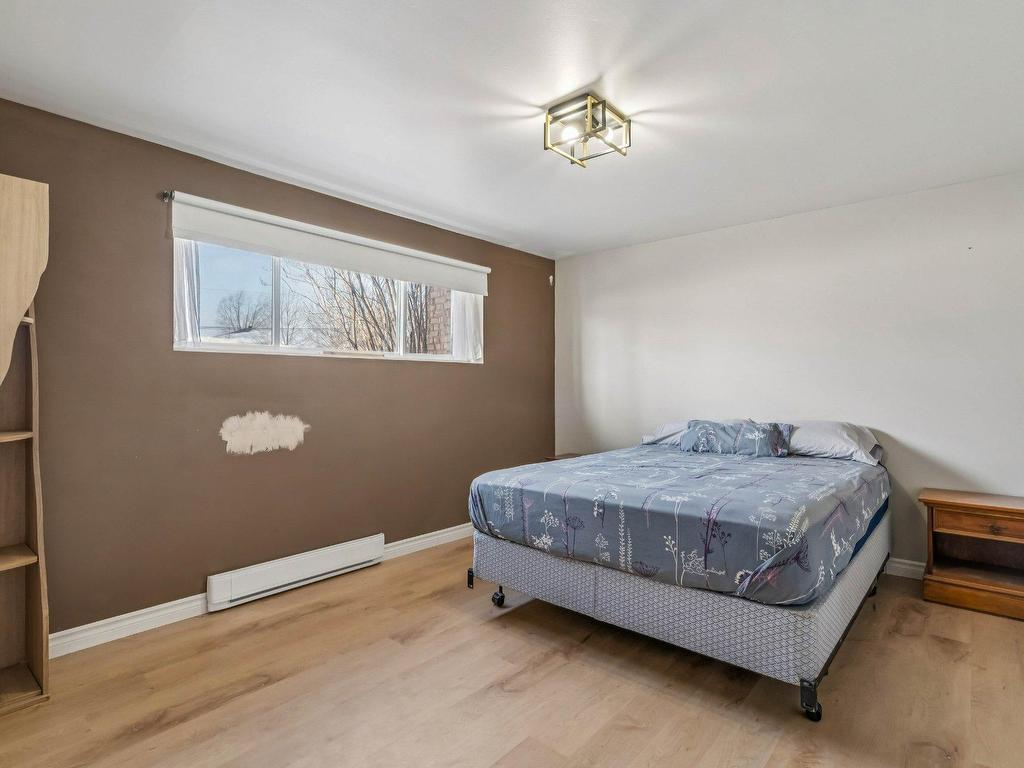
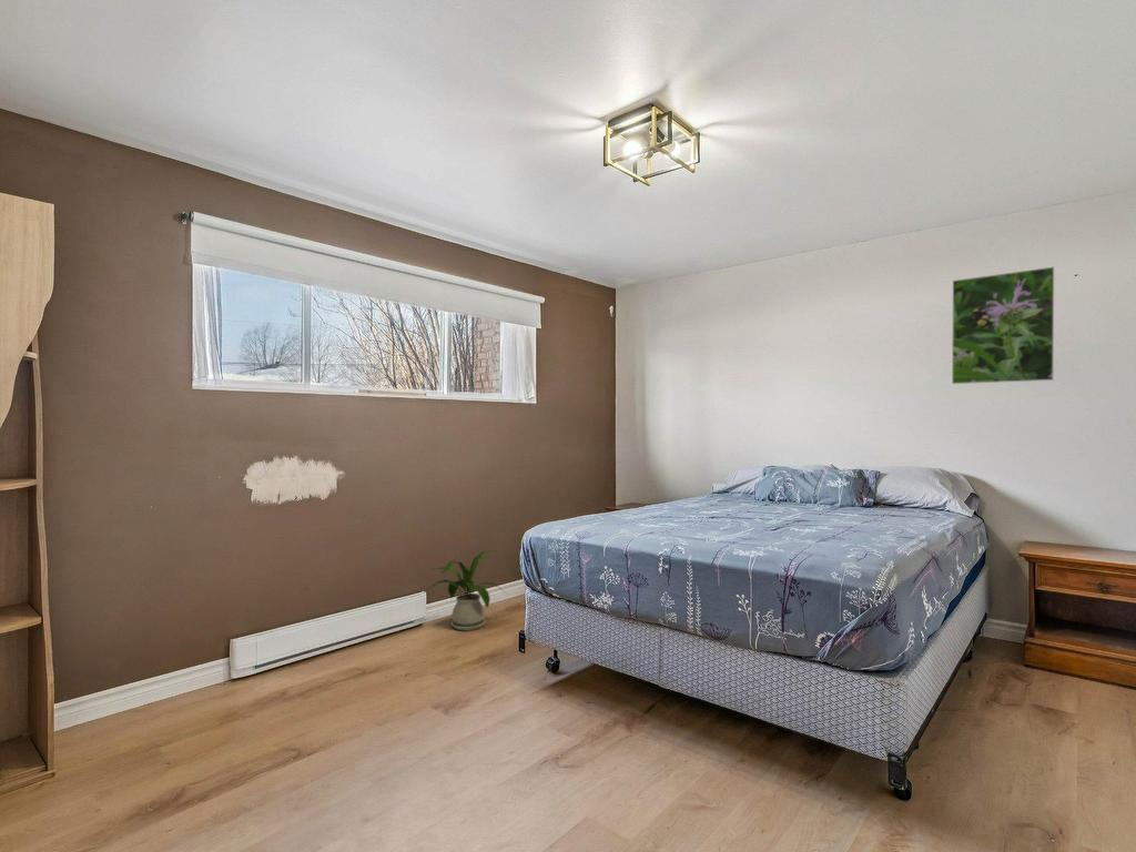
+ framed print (1001, 327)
+ house plant (465, 585)
